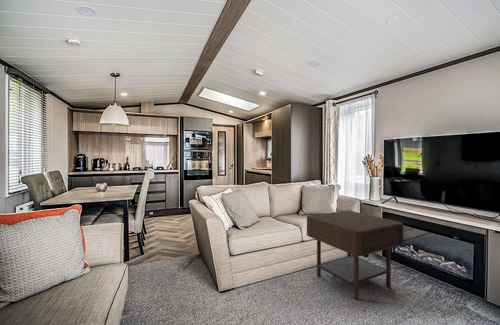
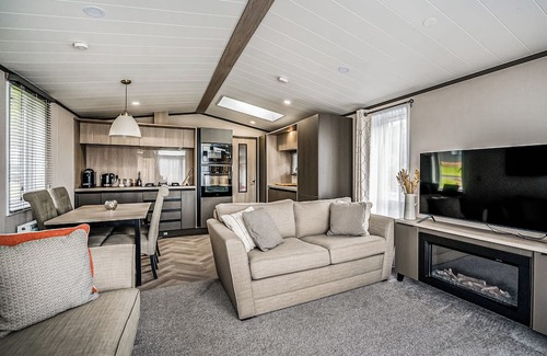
- side table (352, 250)
